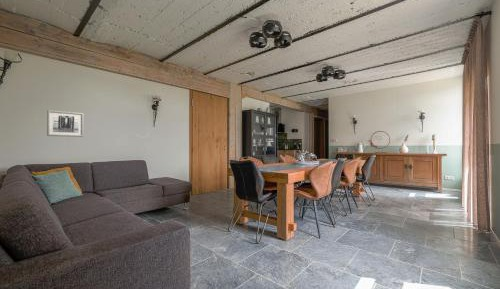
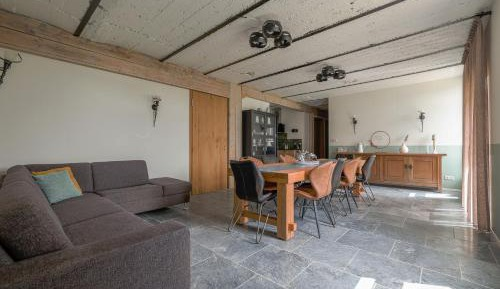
- wall art (66, 124)
